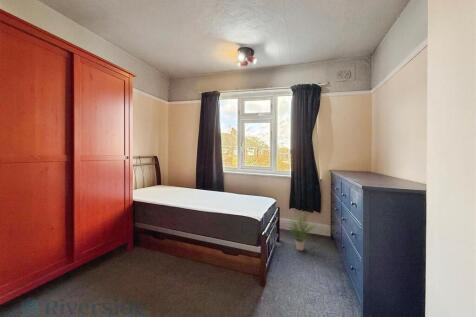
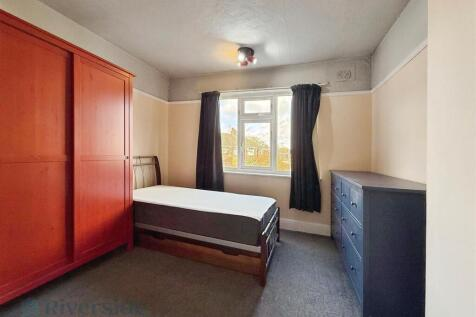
- potted plant (301, 231)
